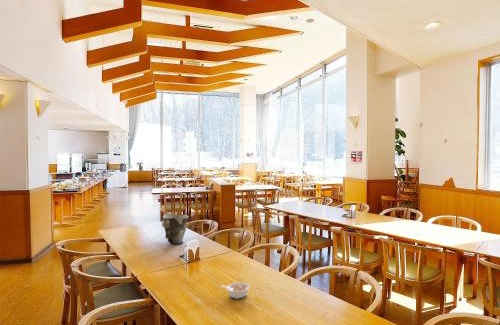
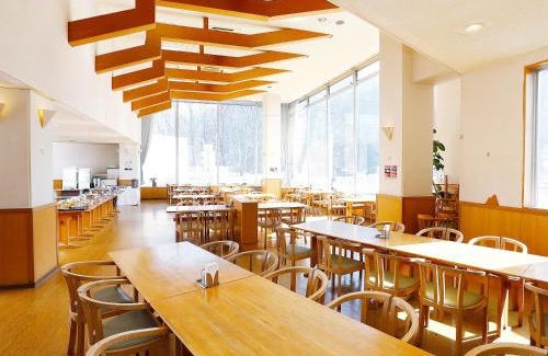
- legume (237, 290)
- vase (175, 228)
